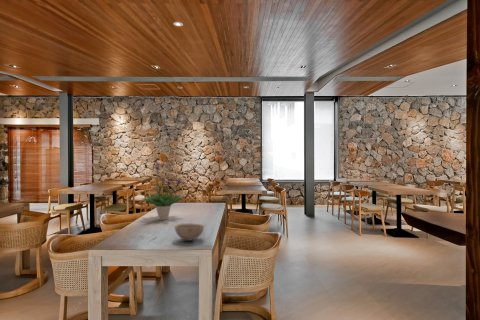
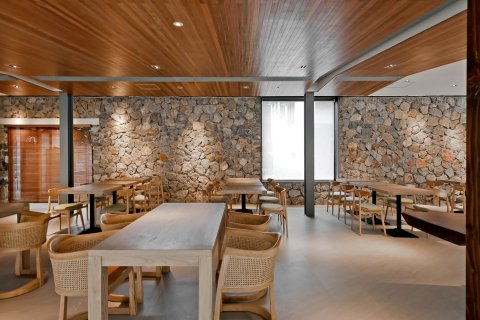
- potted plant (163, 191)
- bowl (189, 232)
